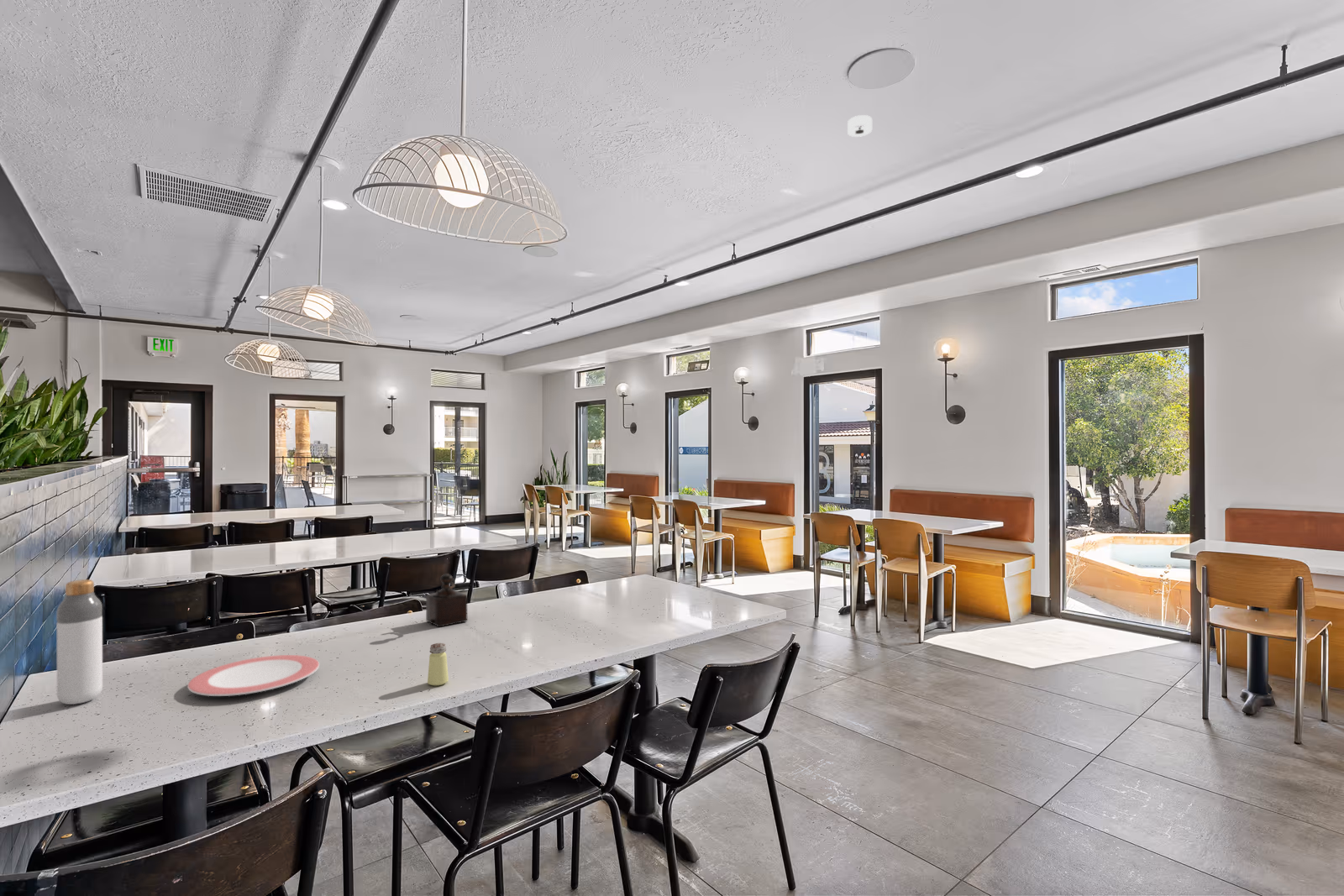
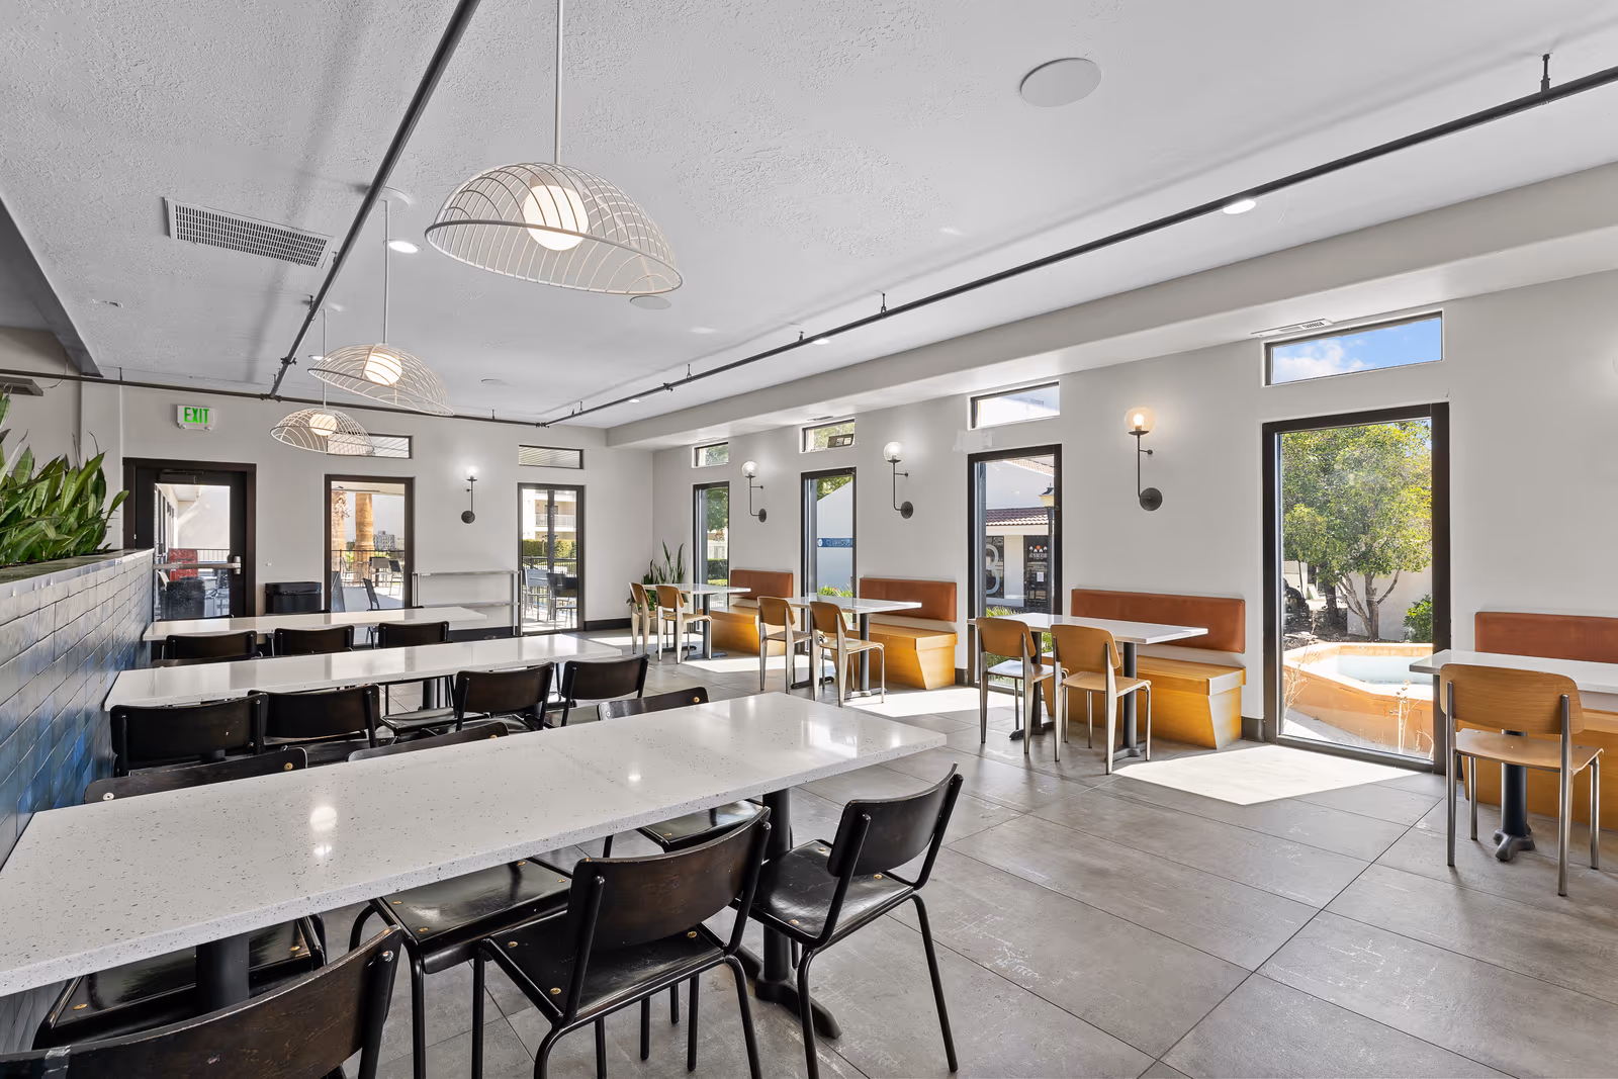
- smoke detector (859, 127)
- plate (256, 676)
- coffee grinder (449, 596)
- bottle (80, 641)
- saltshaker (438, 663)
